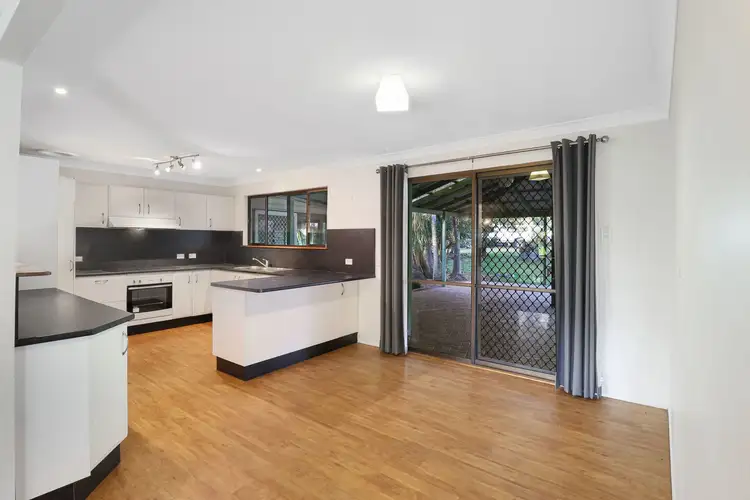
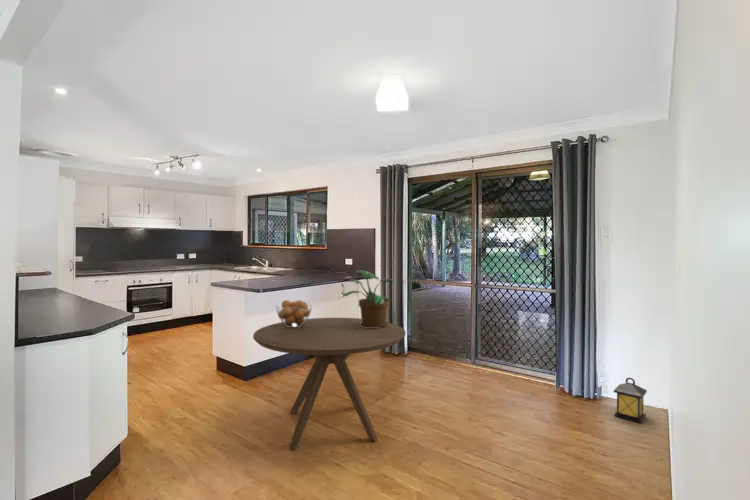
+ dining table (324, 374)
+ lantern (630, 396)
+ potted plant (366, 297)
+ fruit basket (294, 312)
